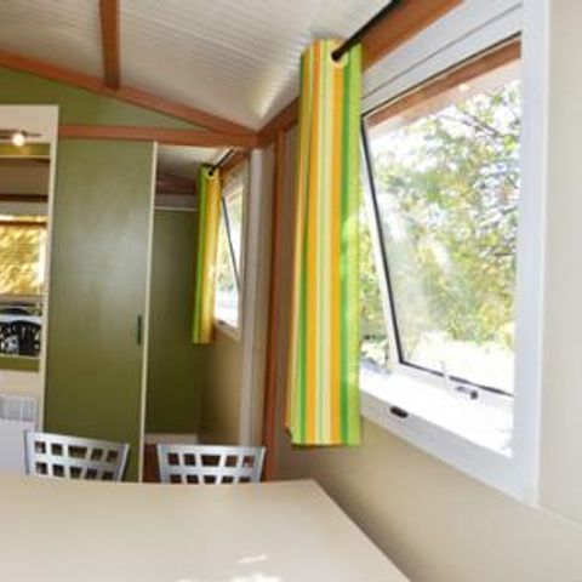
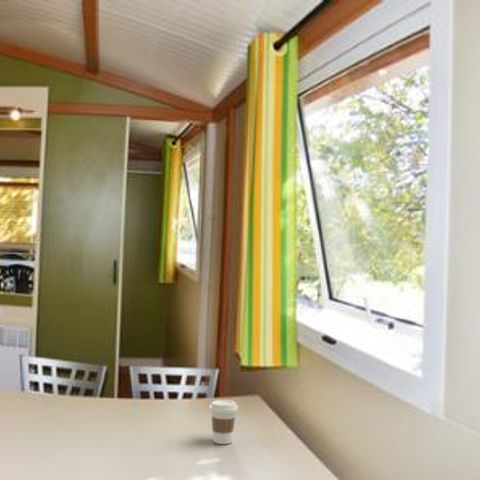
+ coffee cup (223, 421)
